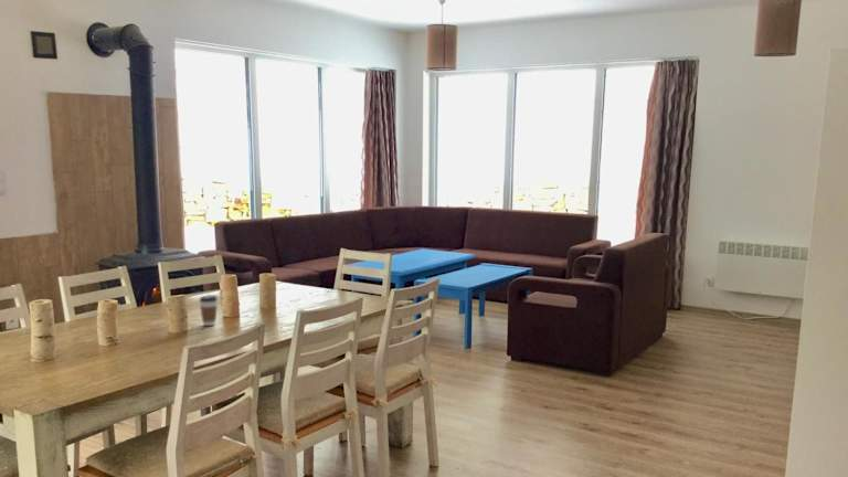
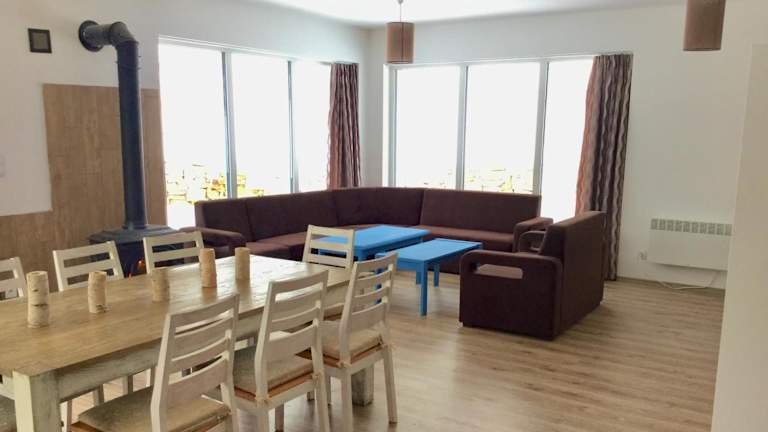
- coffee cup (209, 310)
